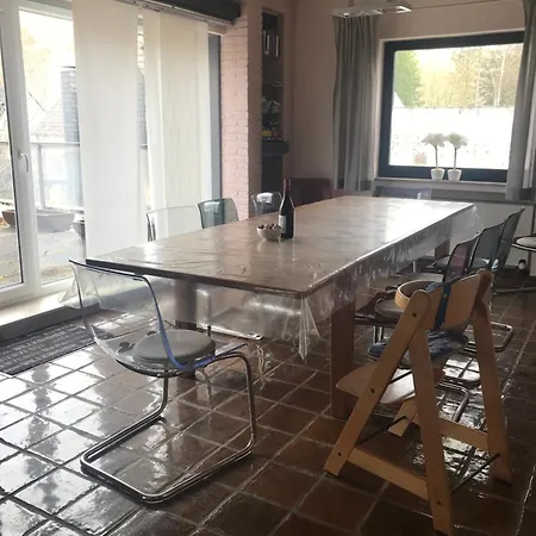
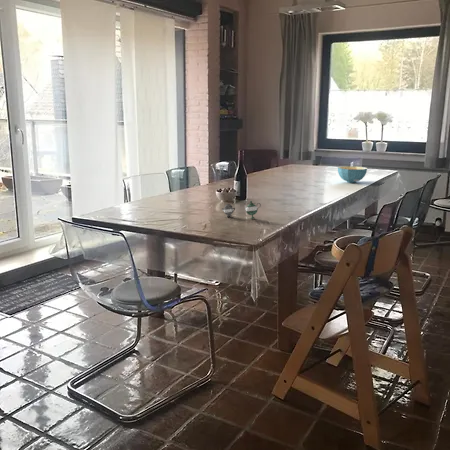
+ cereal bowl (351, 175)
+ teapot (245, 208)
